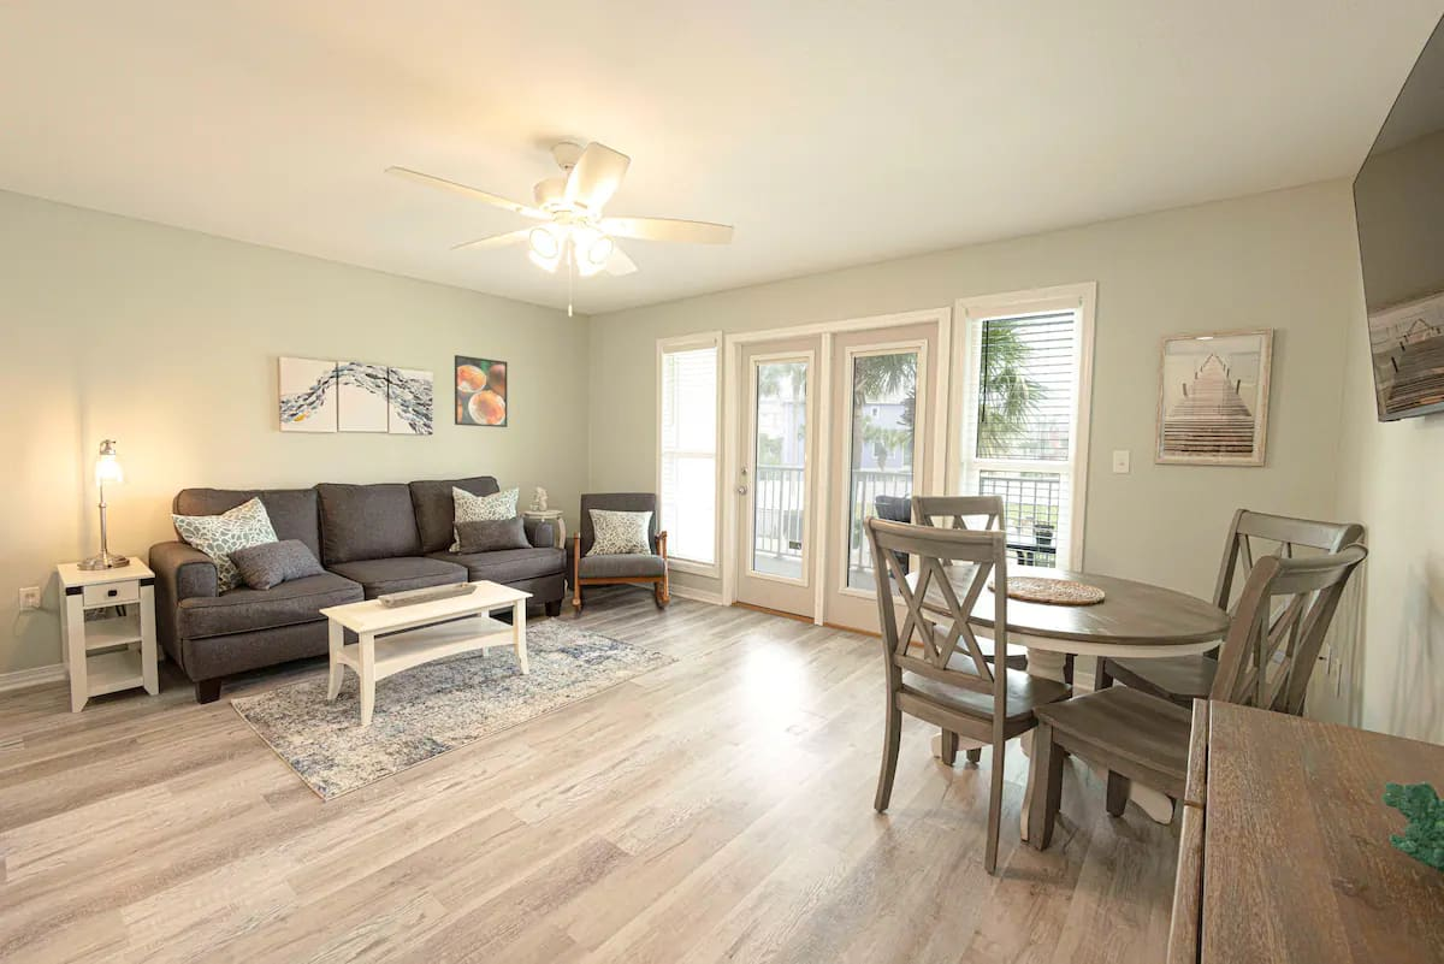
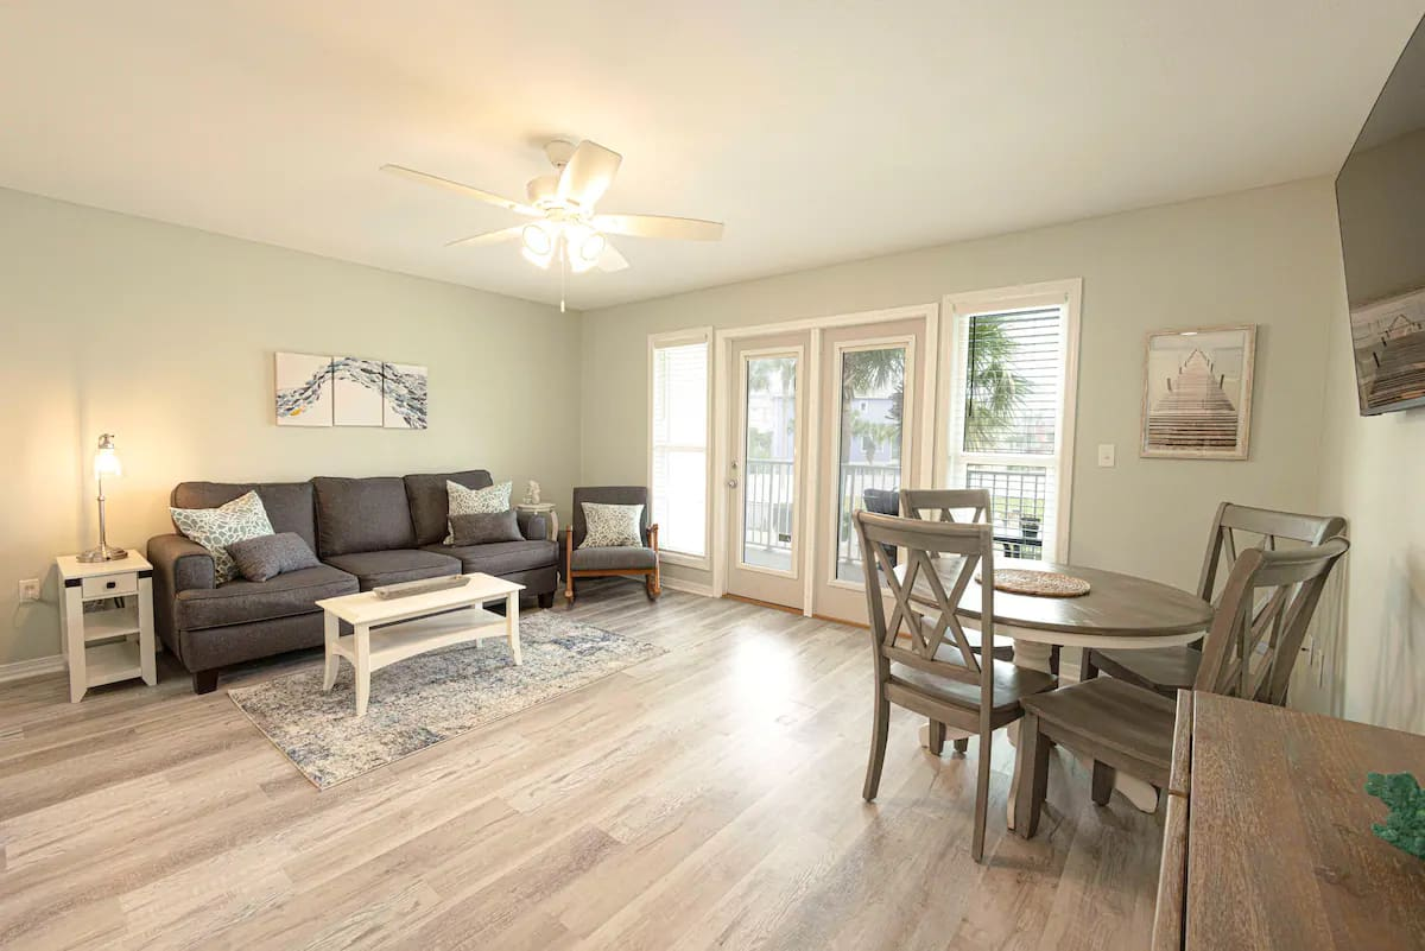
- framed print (481, 392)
